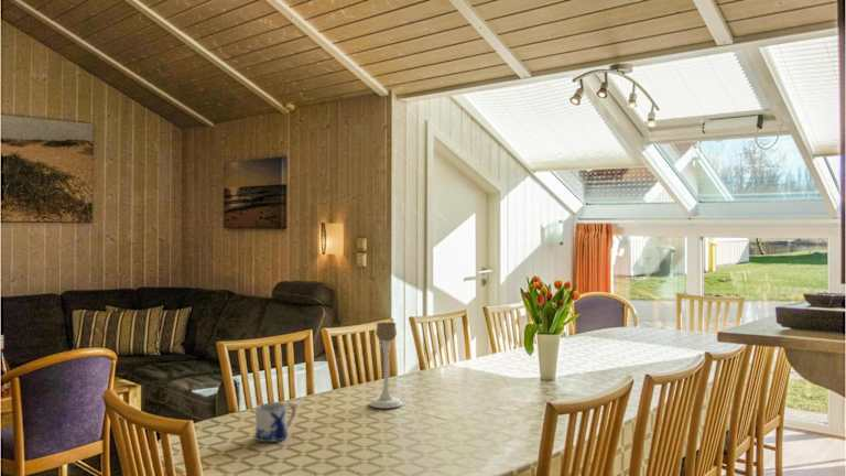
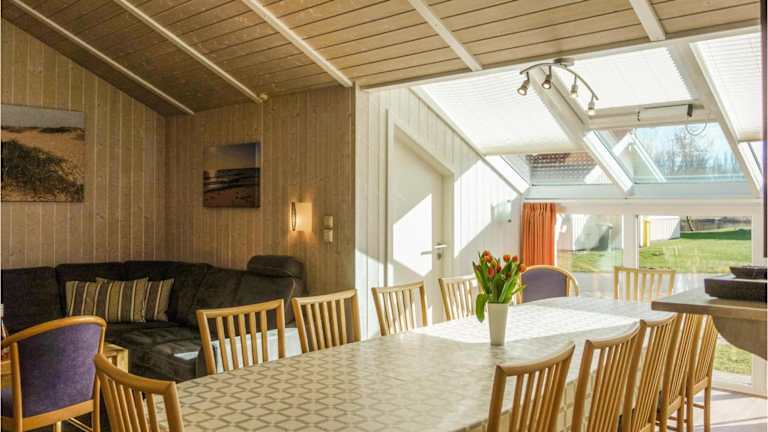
- candle holder (386, 364)
- mug (274, 420)
